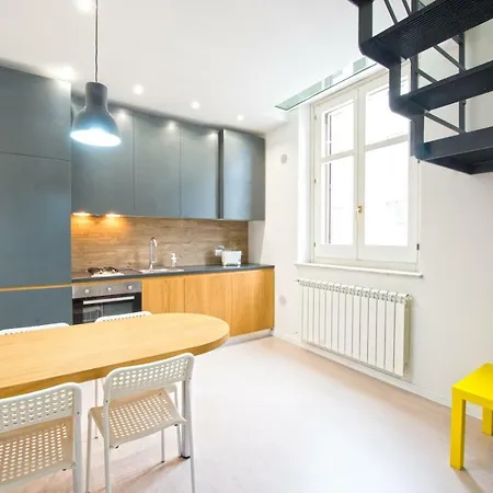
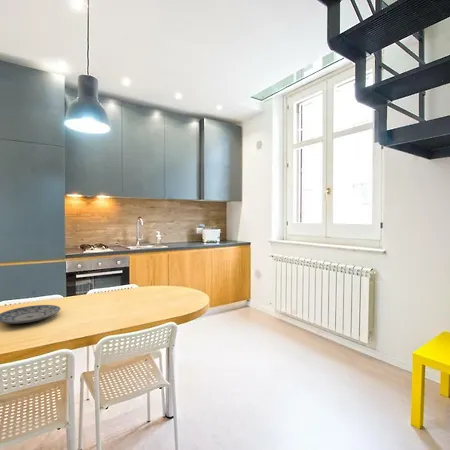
+ plate (29, 315)
